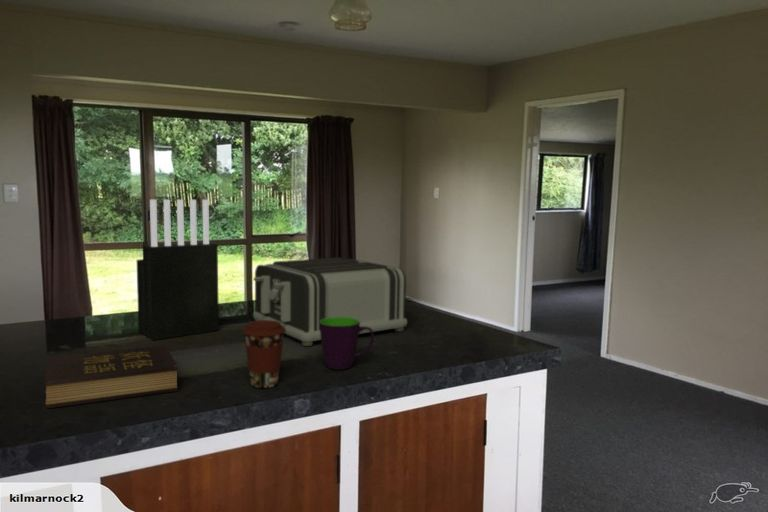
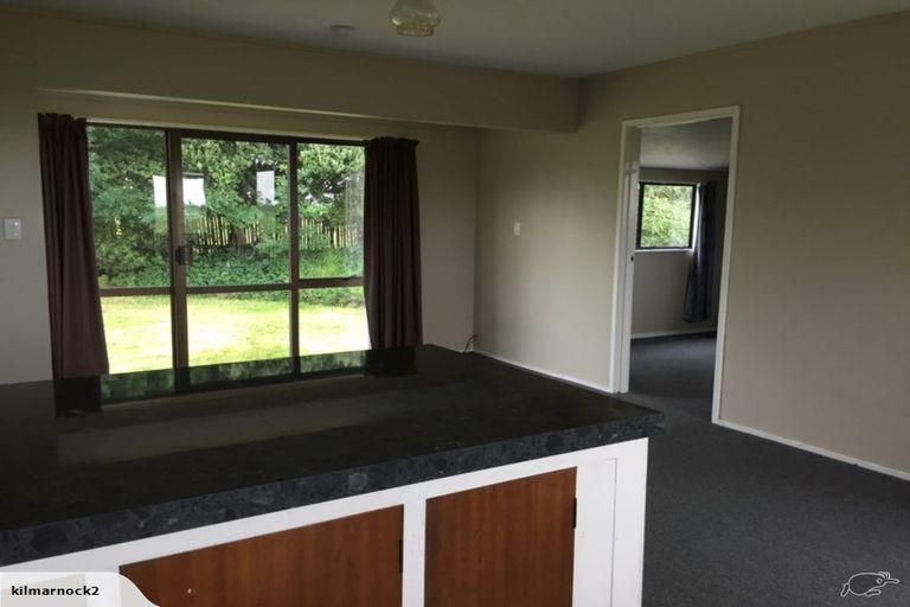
- mug (346, 343)
- toaster (323, 296)
- knife block (176, 265)
- coffee cup (264, 353)
- hardback book (112, 373)
